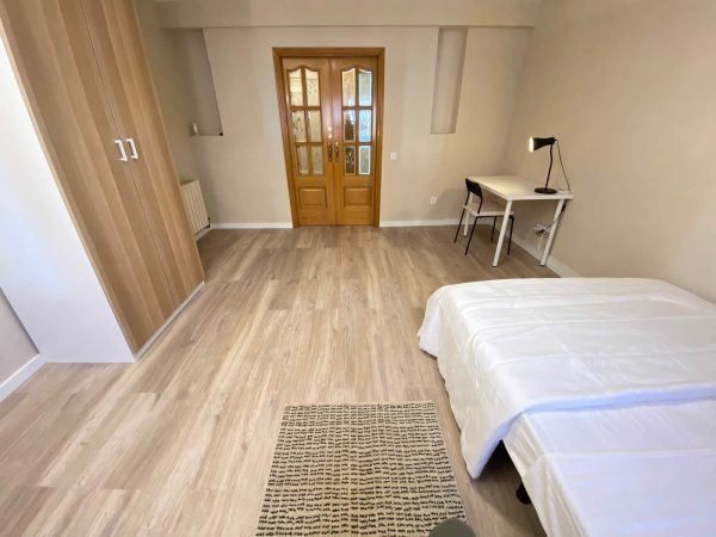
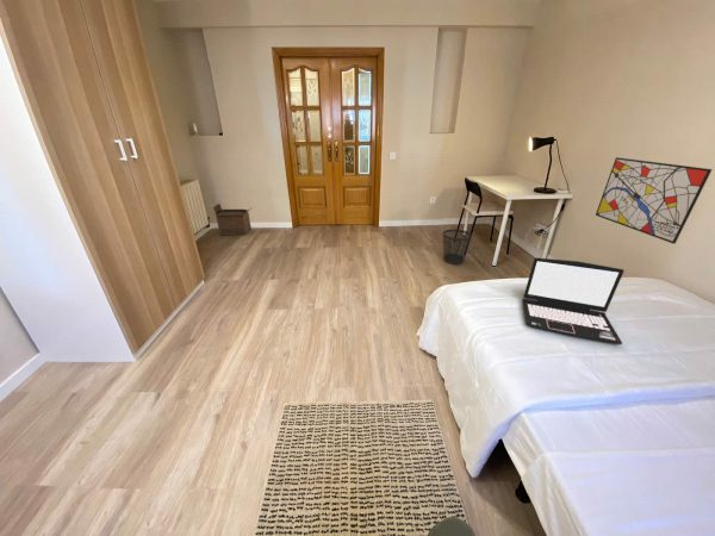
+ cardboard box (236, 218)
+ wall art (642, 197)
+ wastebasket (455, 247)
+ laptop (574, 298)
